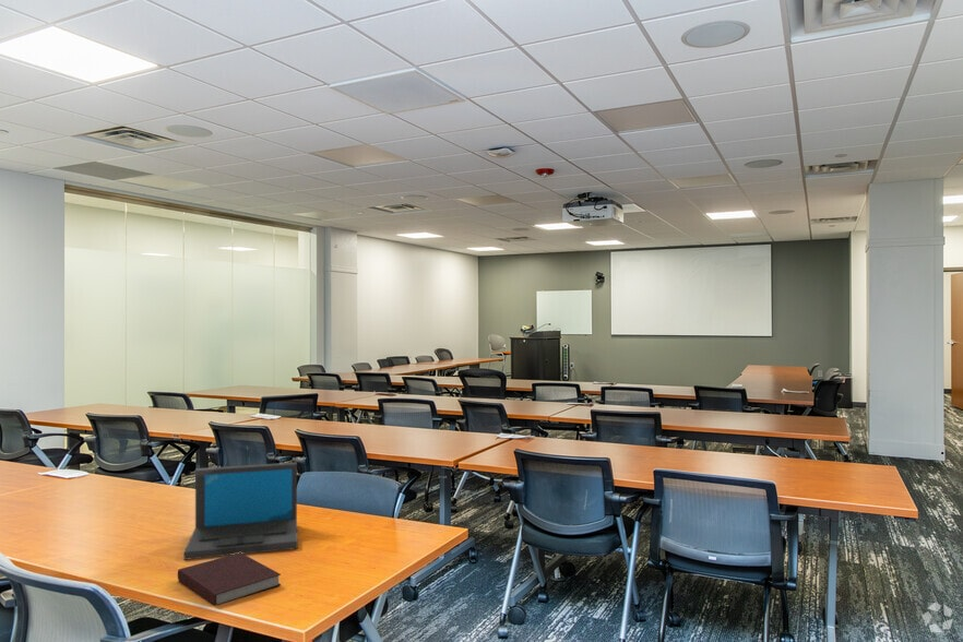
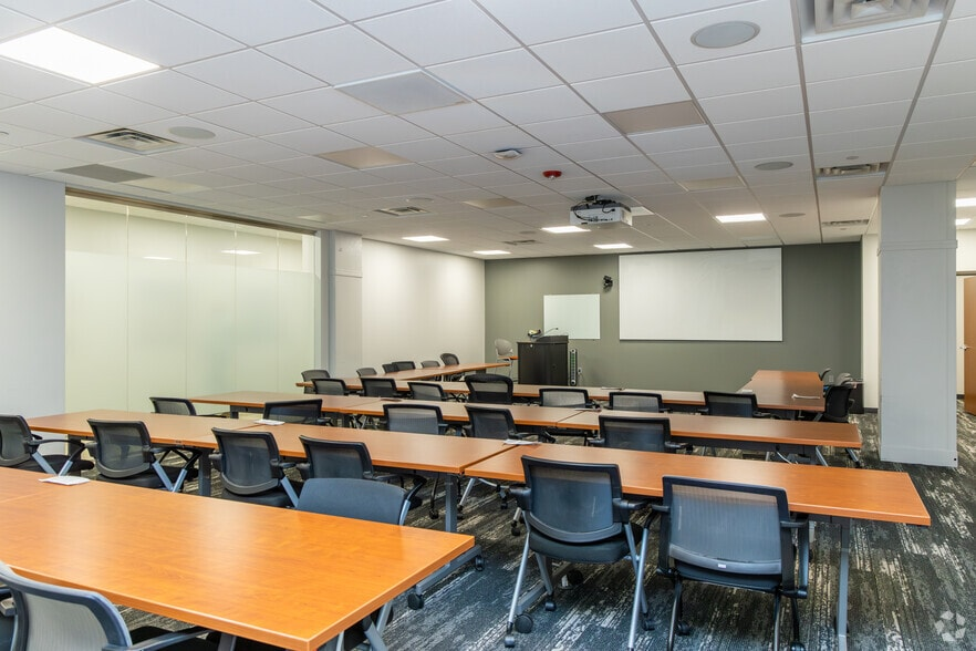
- notebook (228, 576)
- laptop (245, 507)
